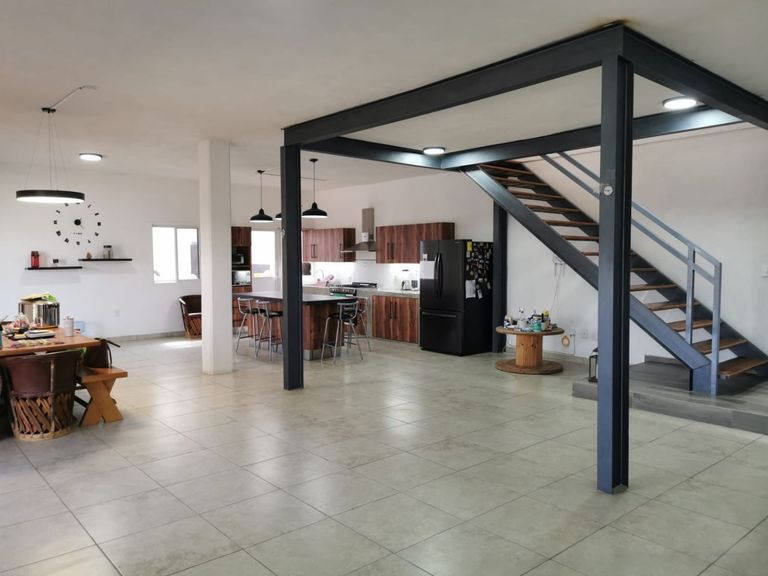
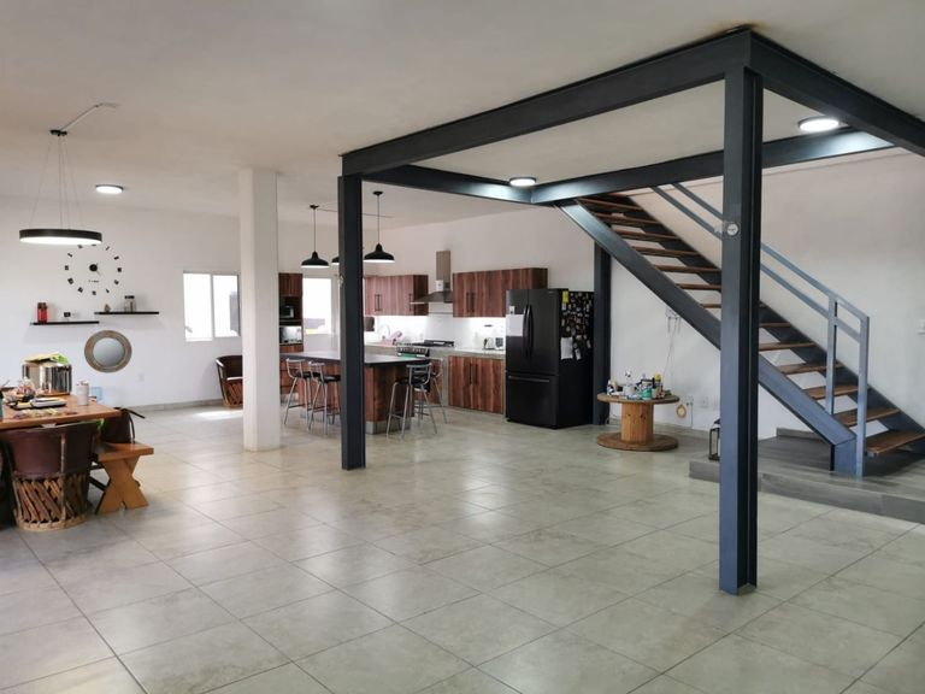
+ home mirror (108, 351)
